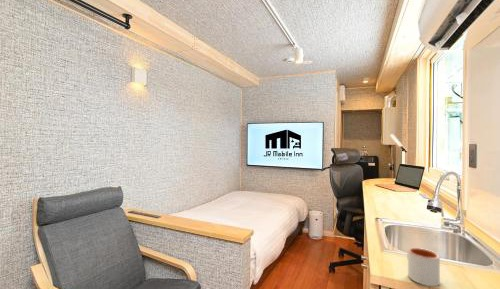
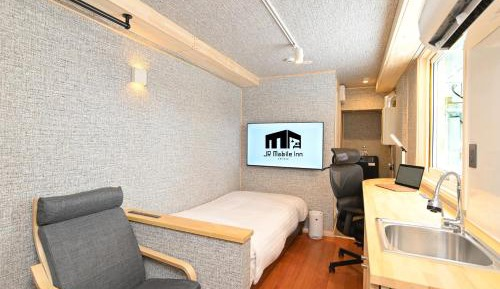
- mug (420, 264)
